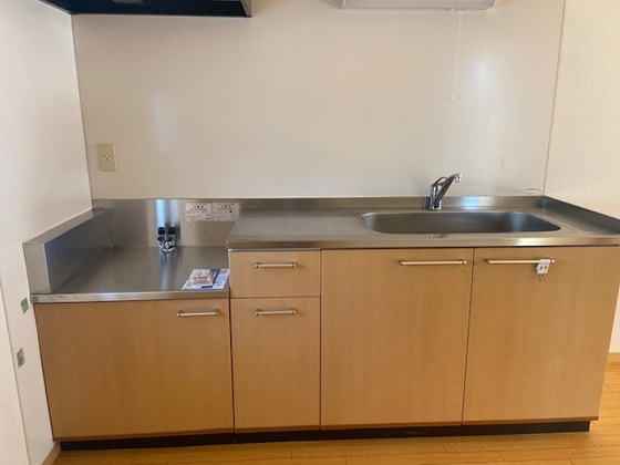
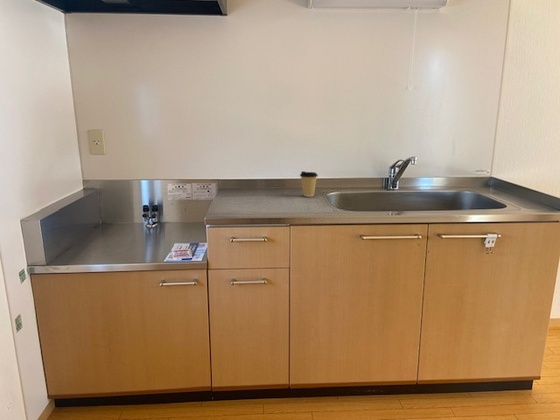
+ coffee cup (308, 183)
